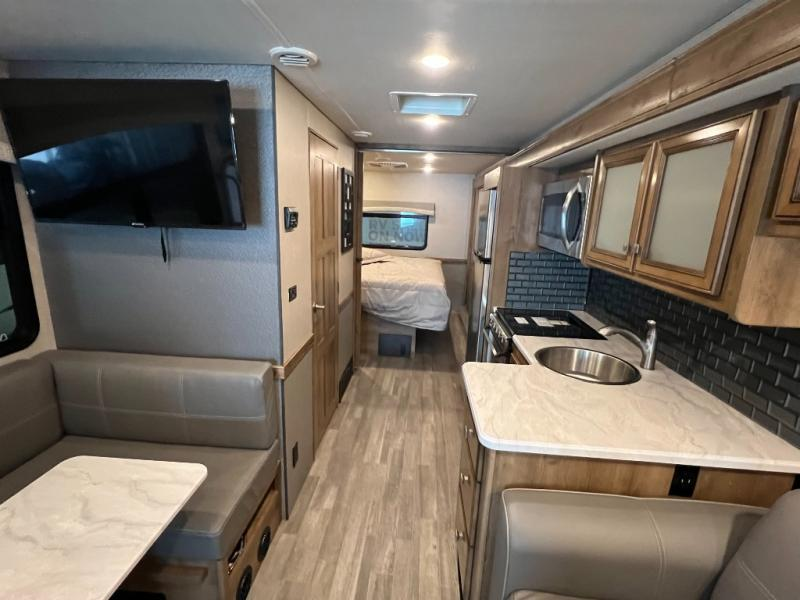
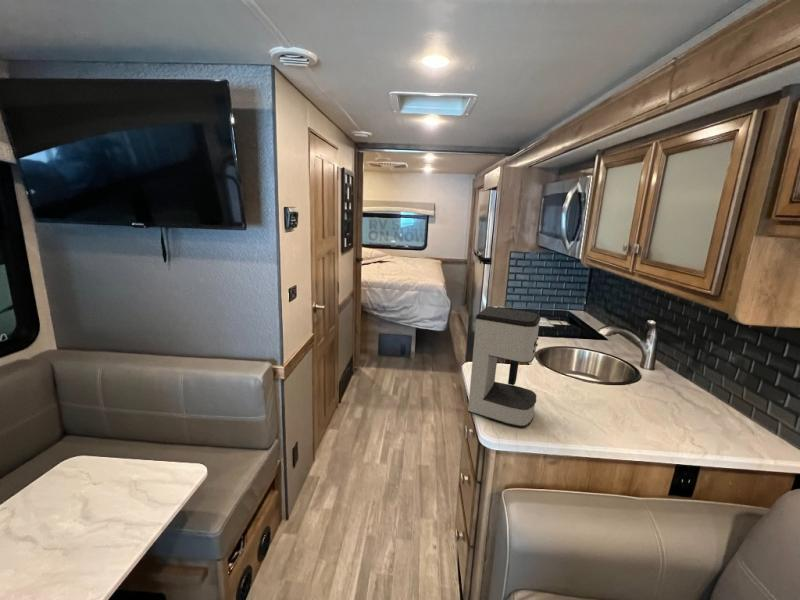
+ coffee maker (510, 362)
